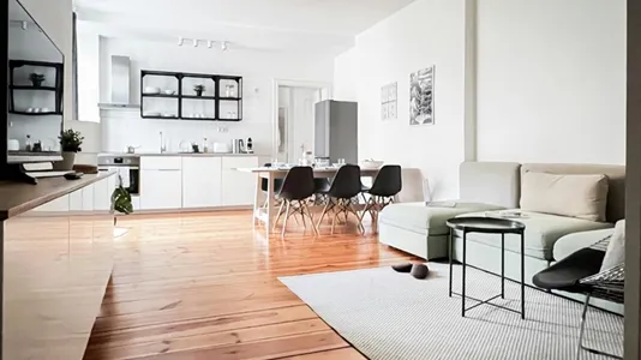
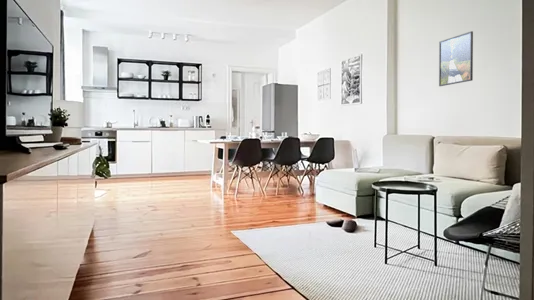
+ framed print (455, 60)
